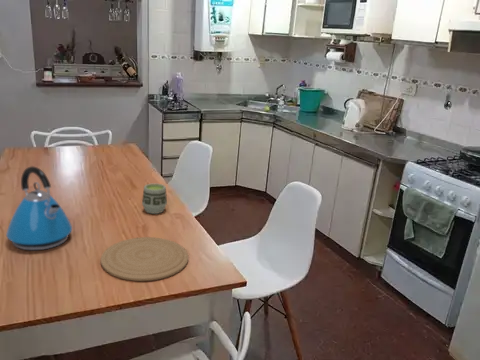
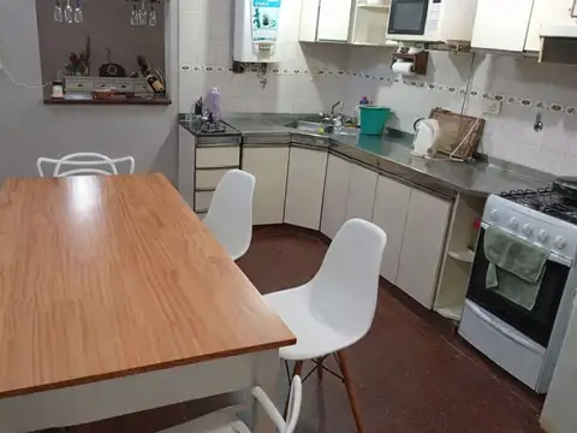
- kettle (36, 203)
- plate (145, 256)
- cup (154, 198)
